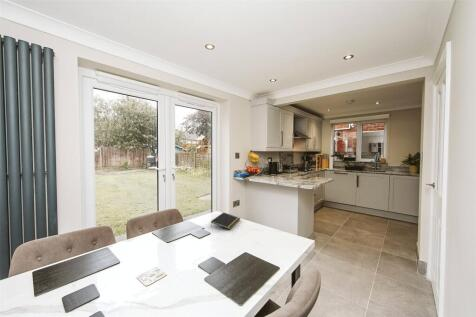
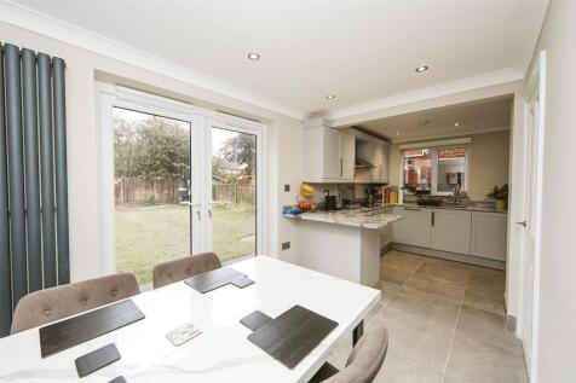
- notepad (226, 220)
